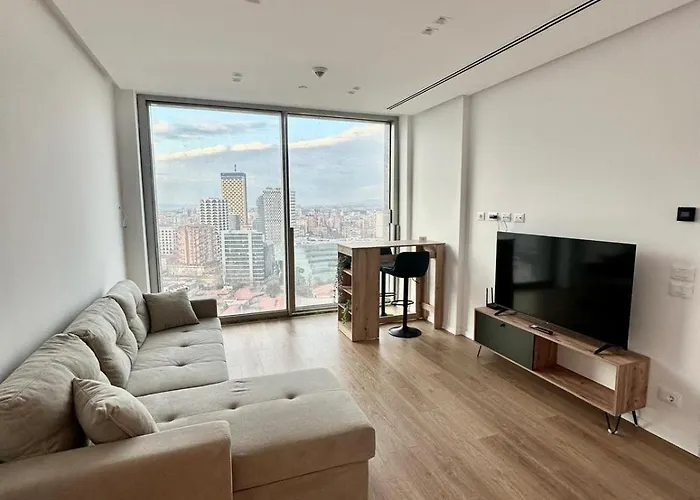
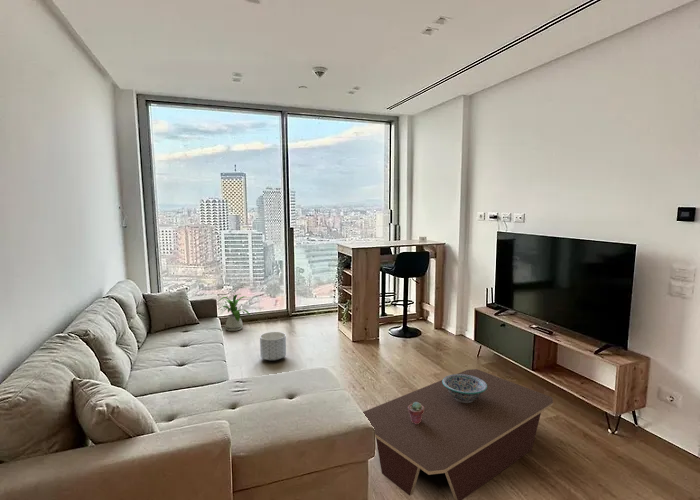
+ potted succulent (416, 411)
+ house plant (234, 309)
+ planter (273, 347)
+ decorative bowl (464, 390)
+ coffee table (458, 428)
